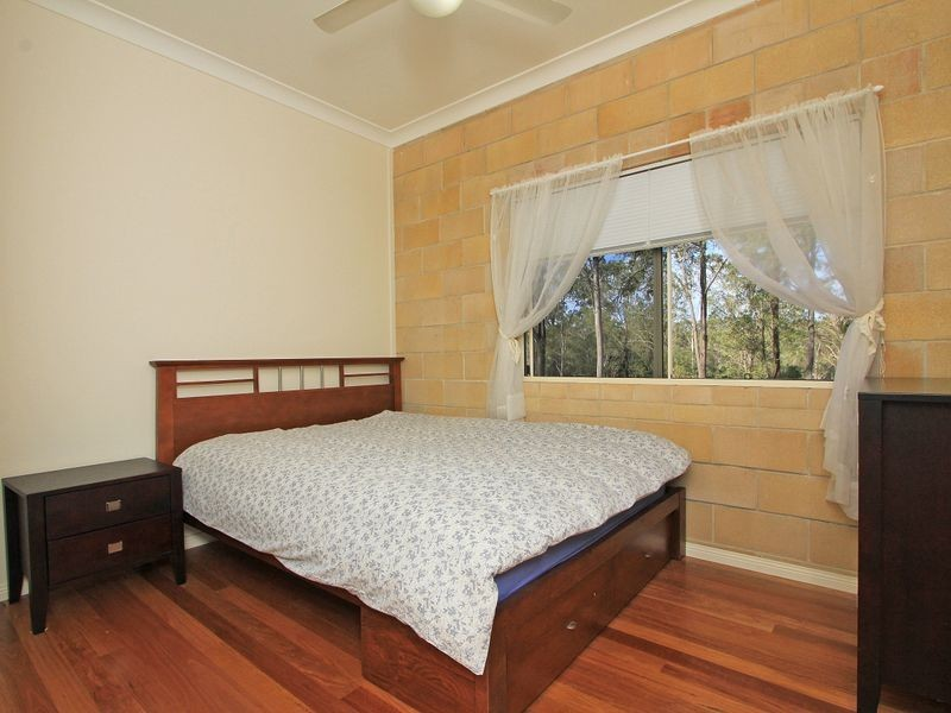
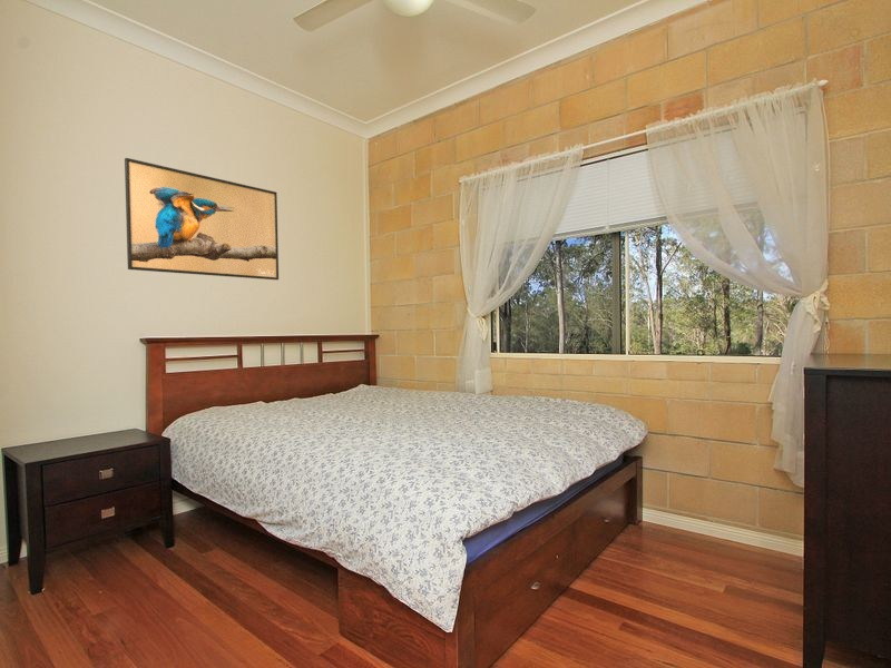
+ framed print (210, 226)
